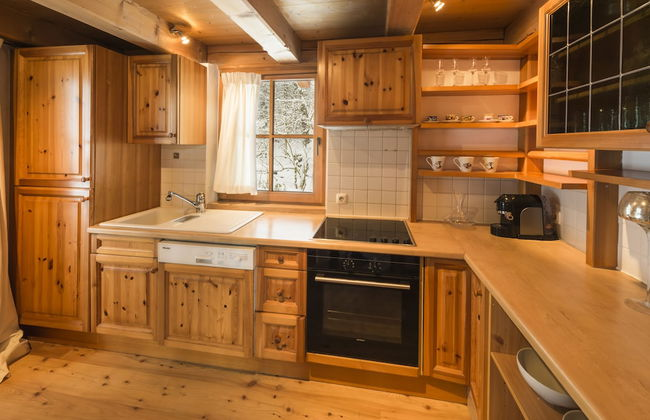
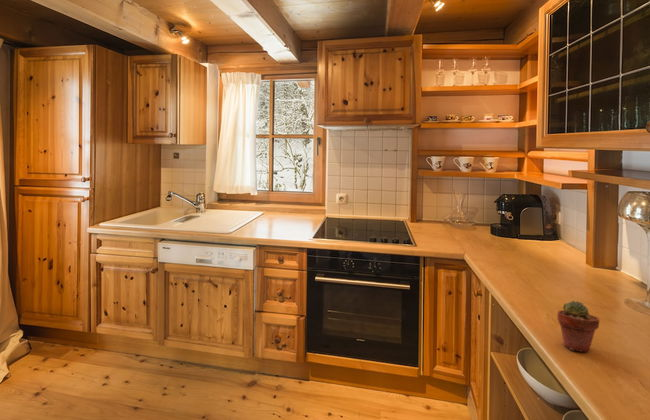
+ potted succulent (577, 324)
